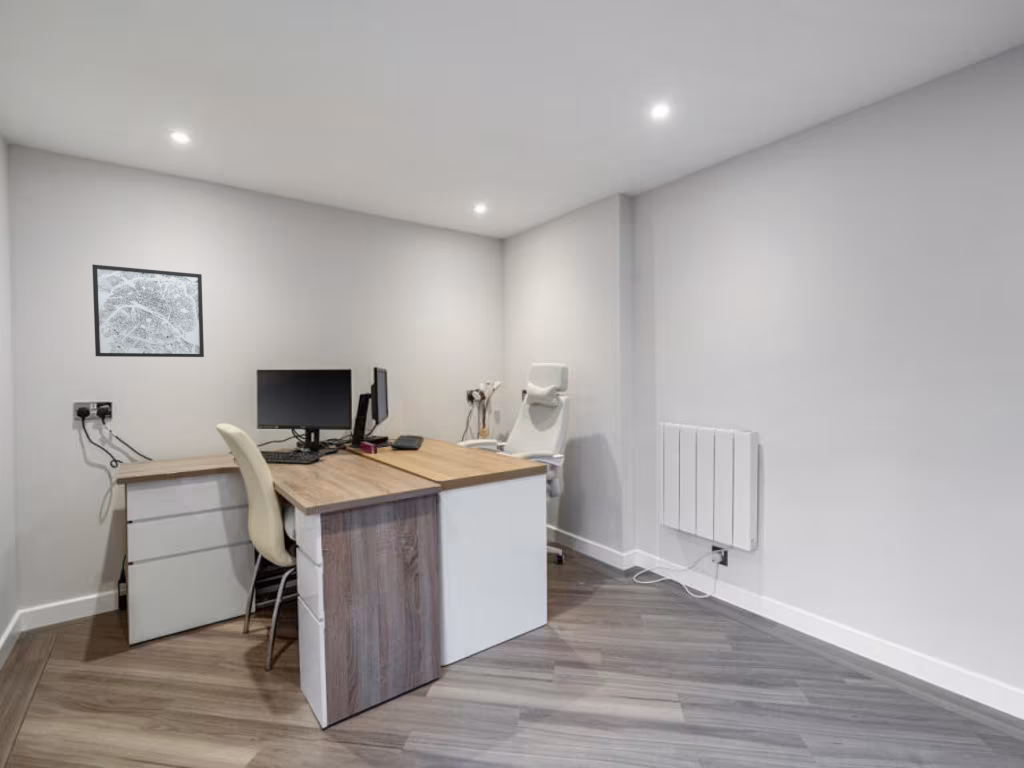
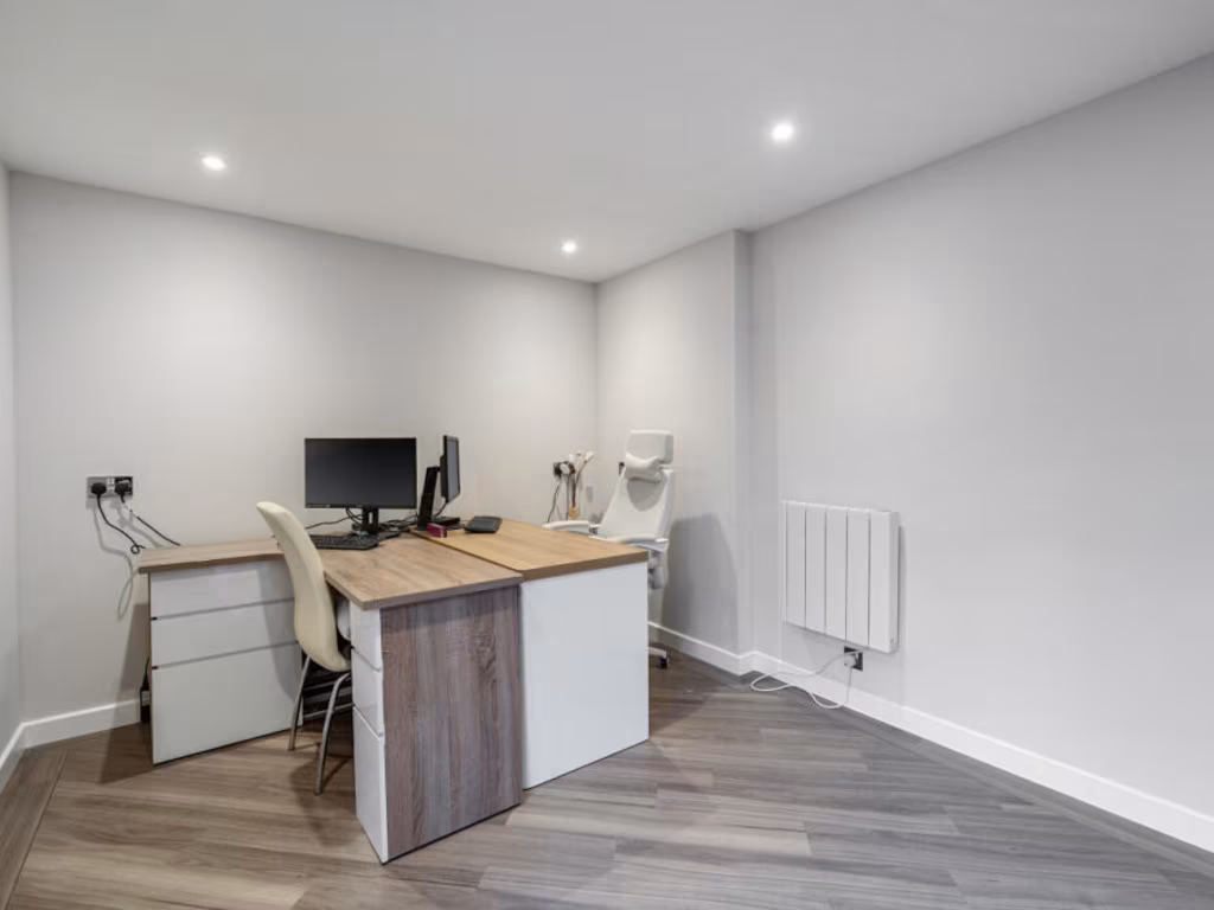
- wall art (151, 313)
